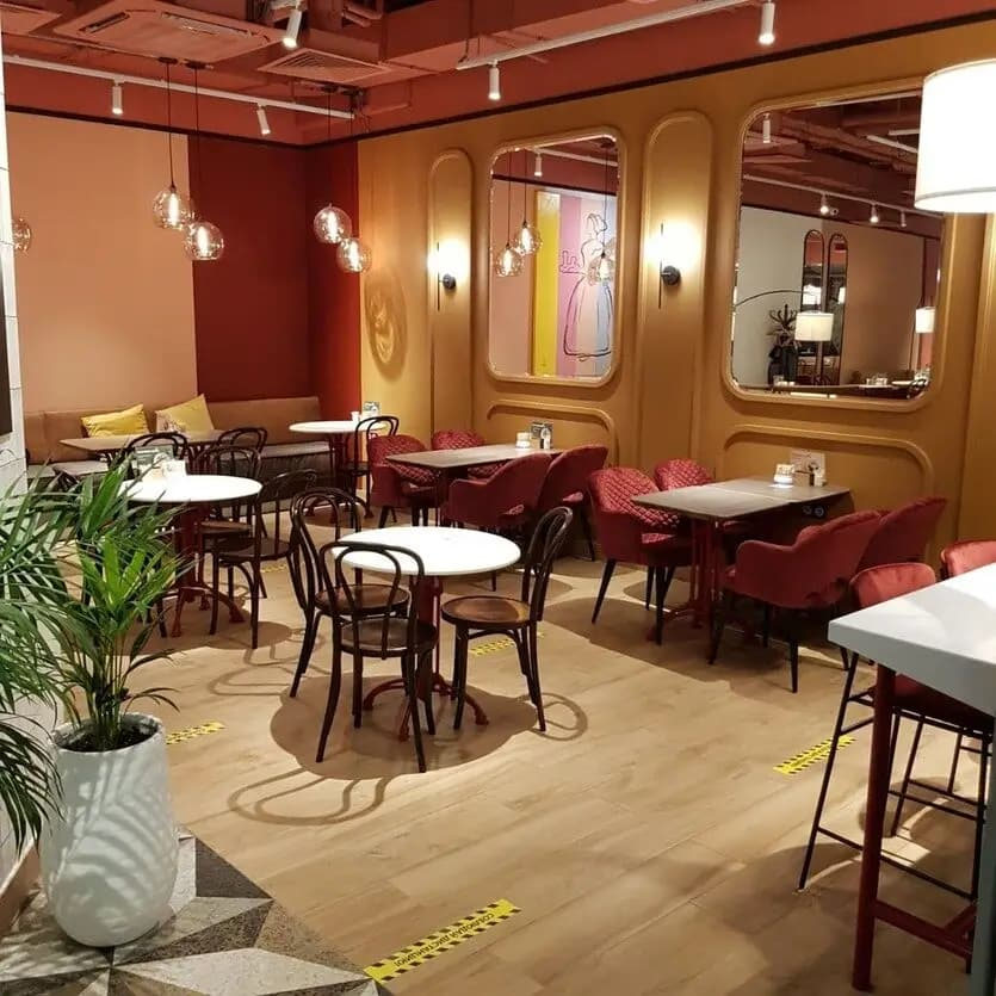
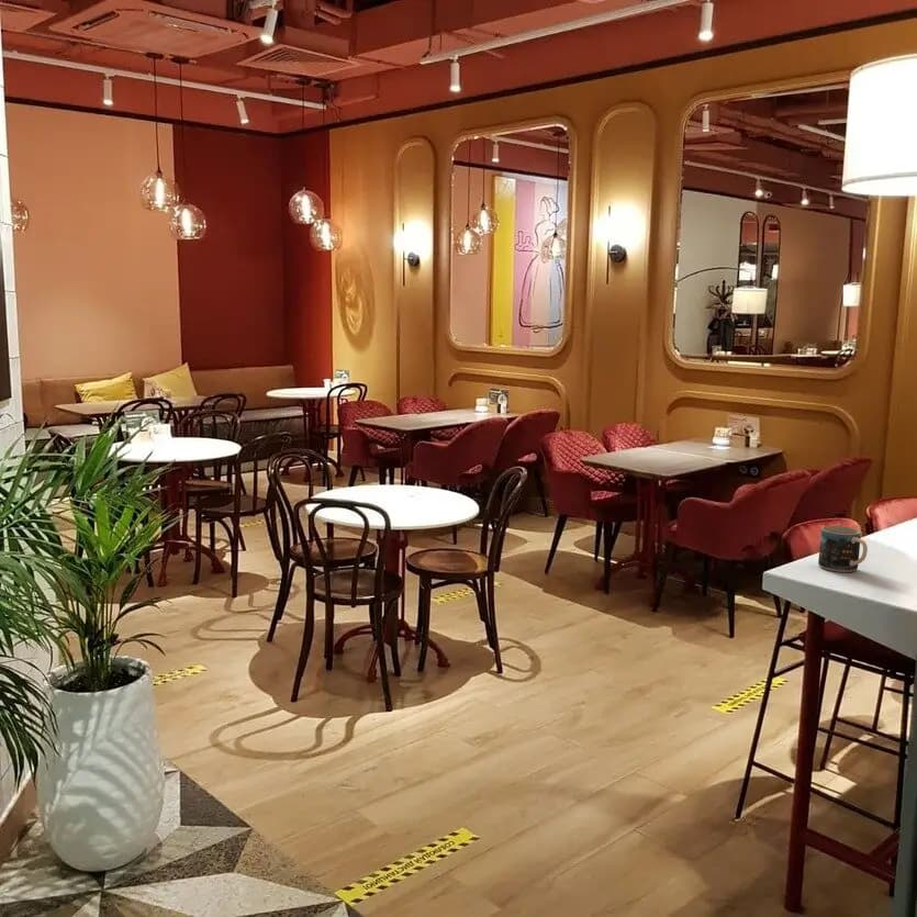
+ mug (846, 550)
